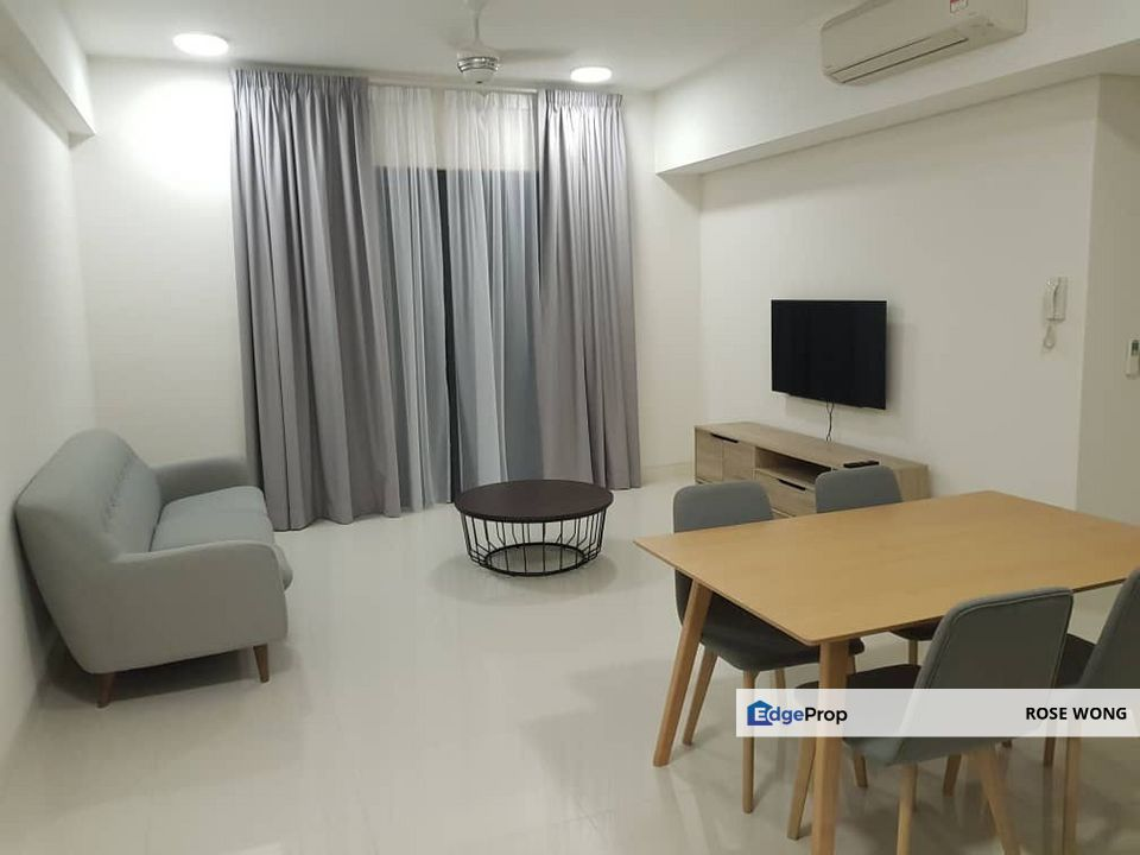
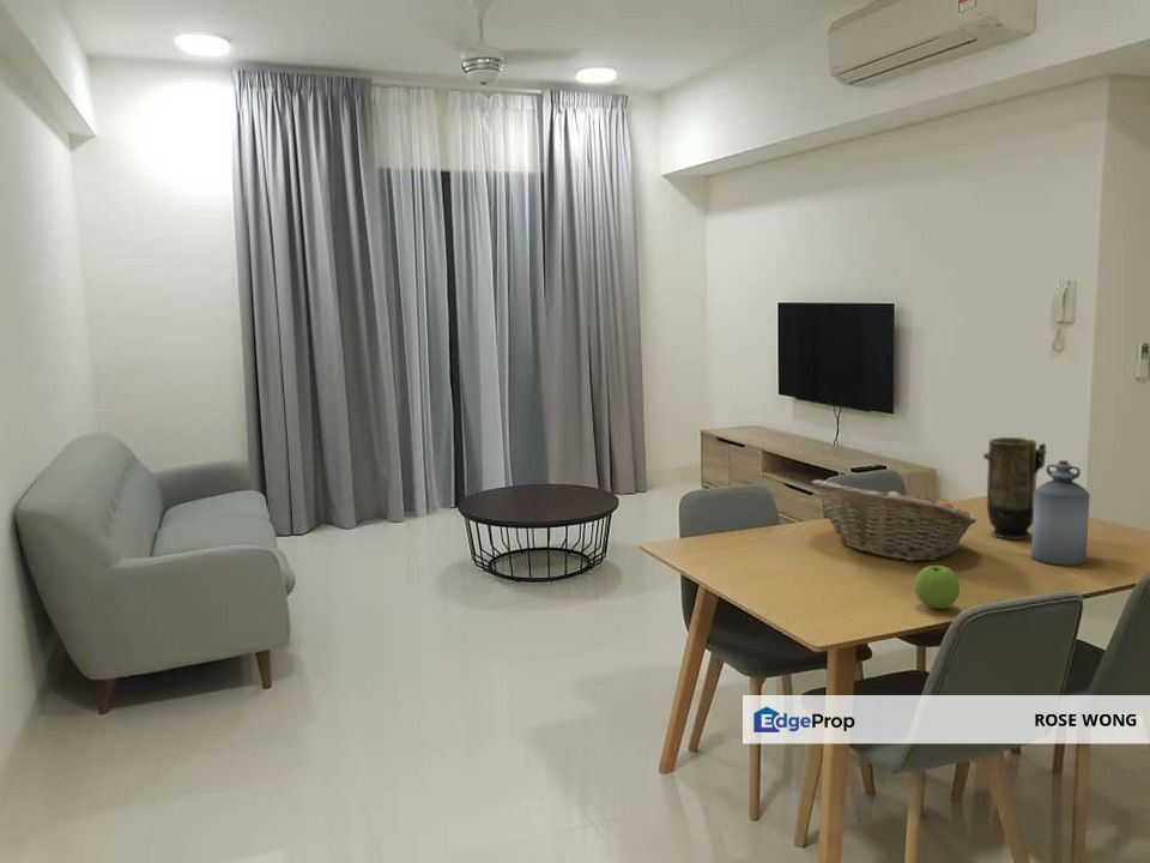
+ apple (937, 586)
+ fruit basket (890, 513)
+ vase (1012, 488)
+ bottle (1060, 509)
